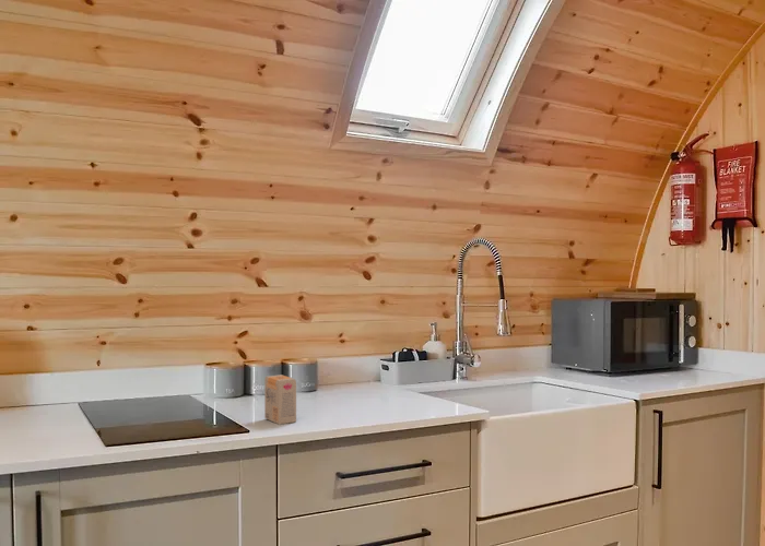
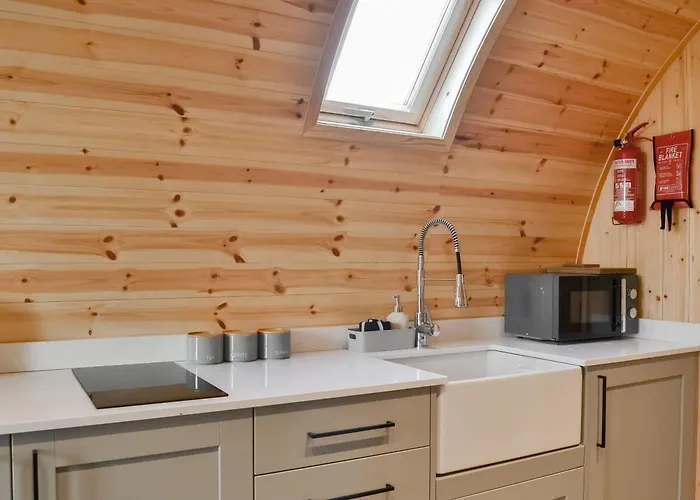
- tea box (280, 399)
